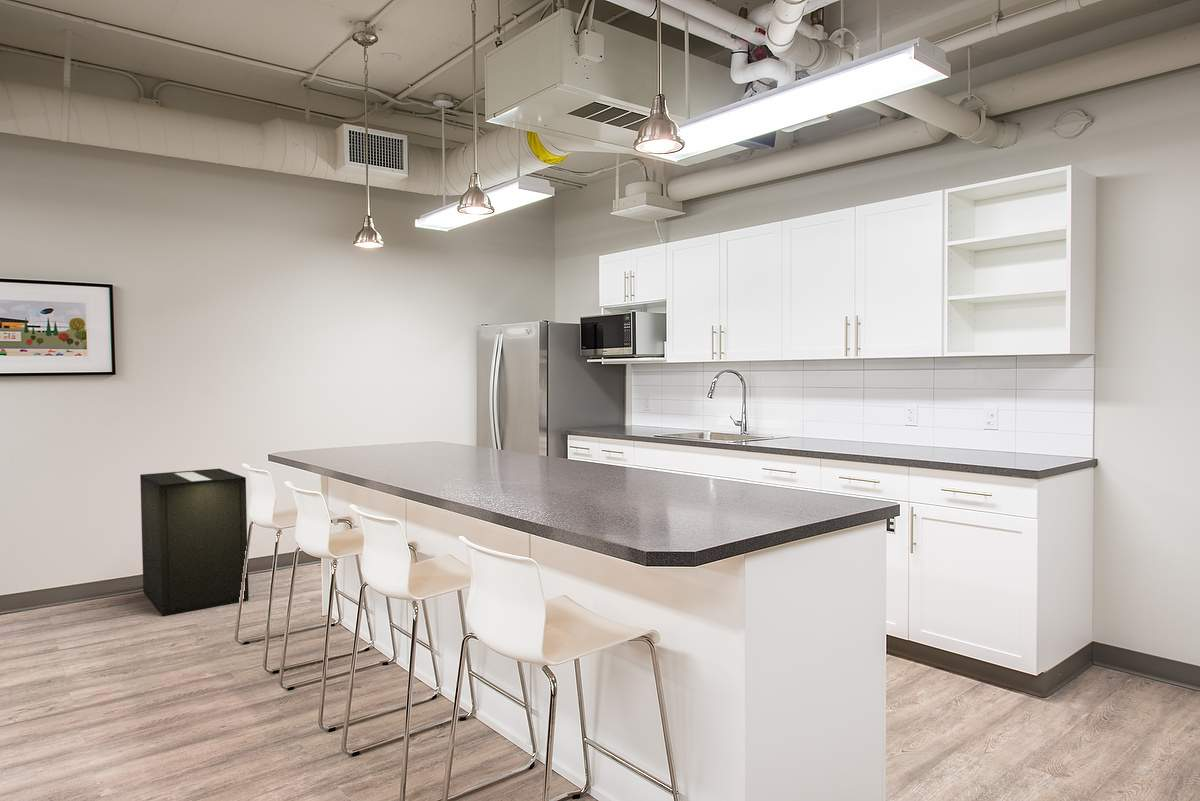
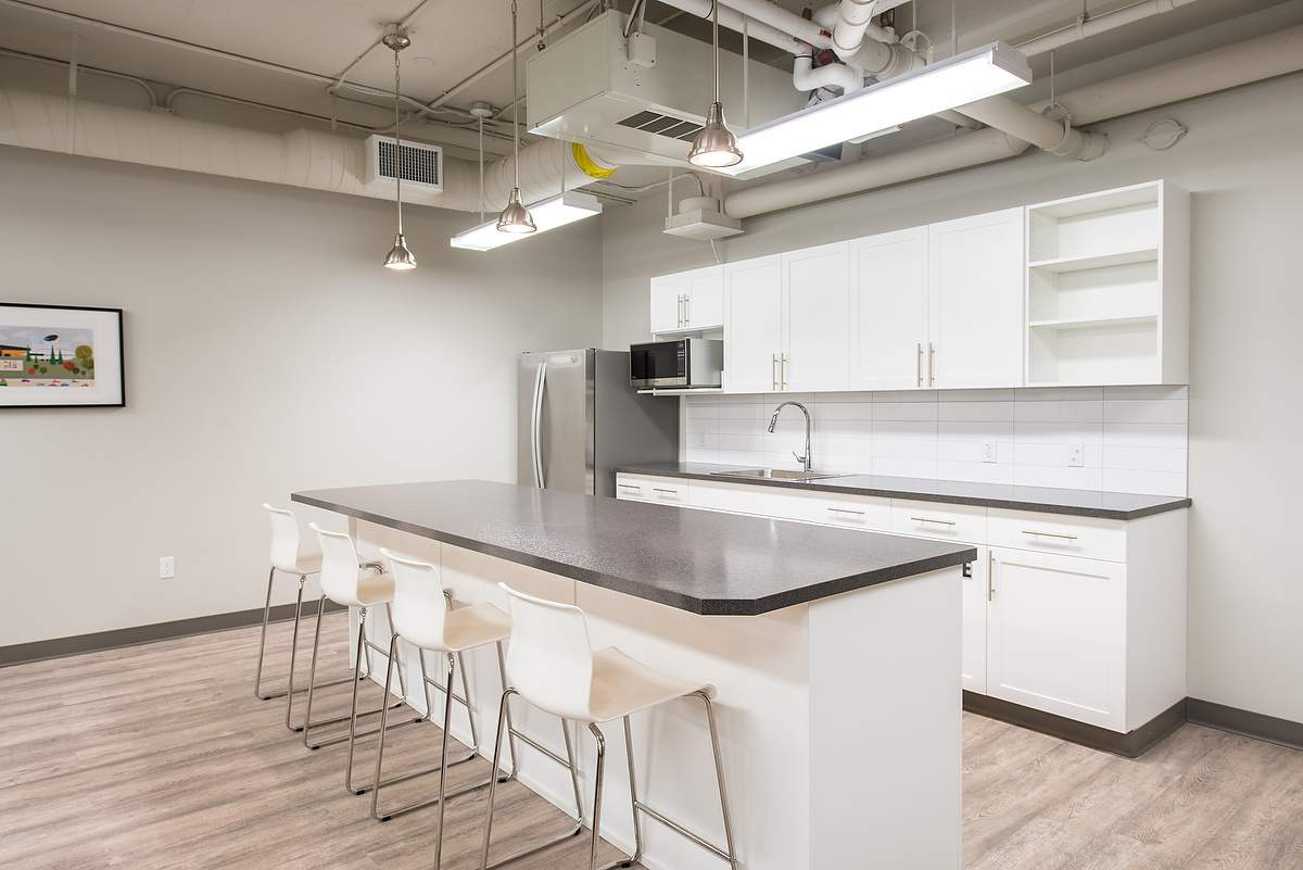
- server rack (195, 535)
